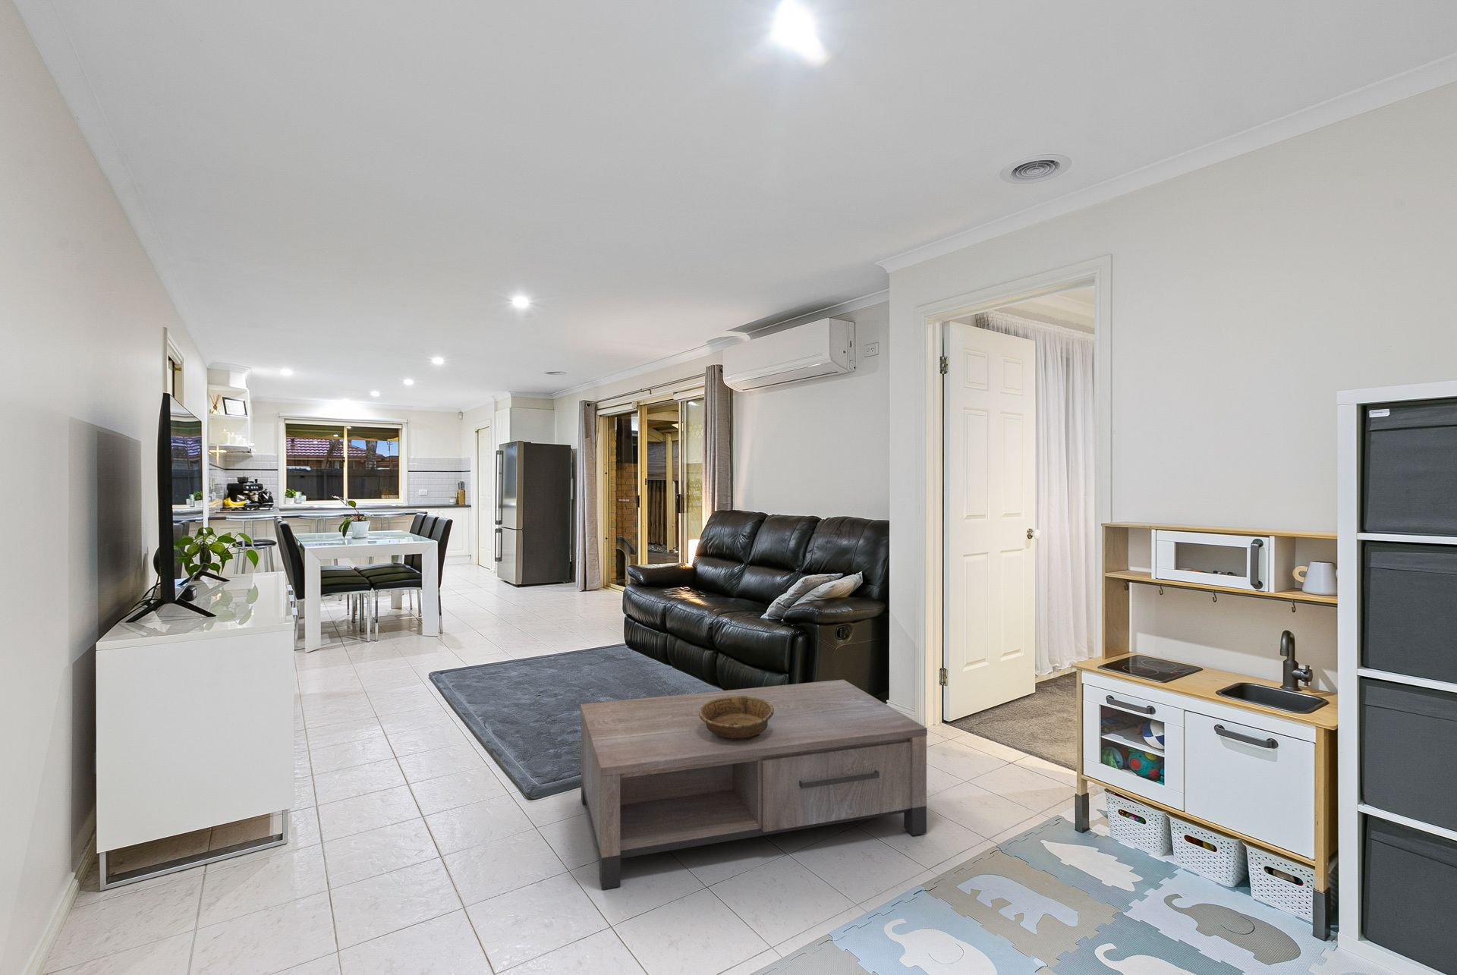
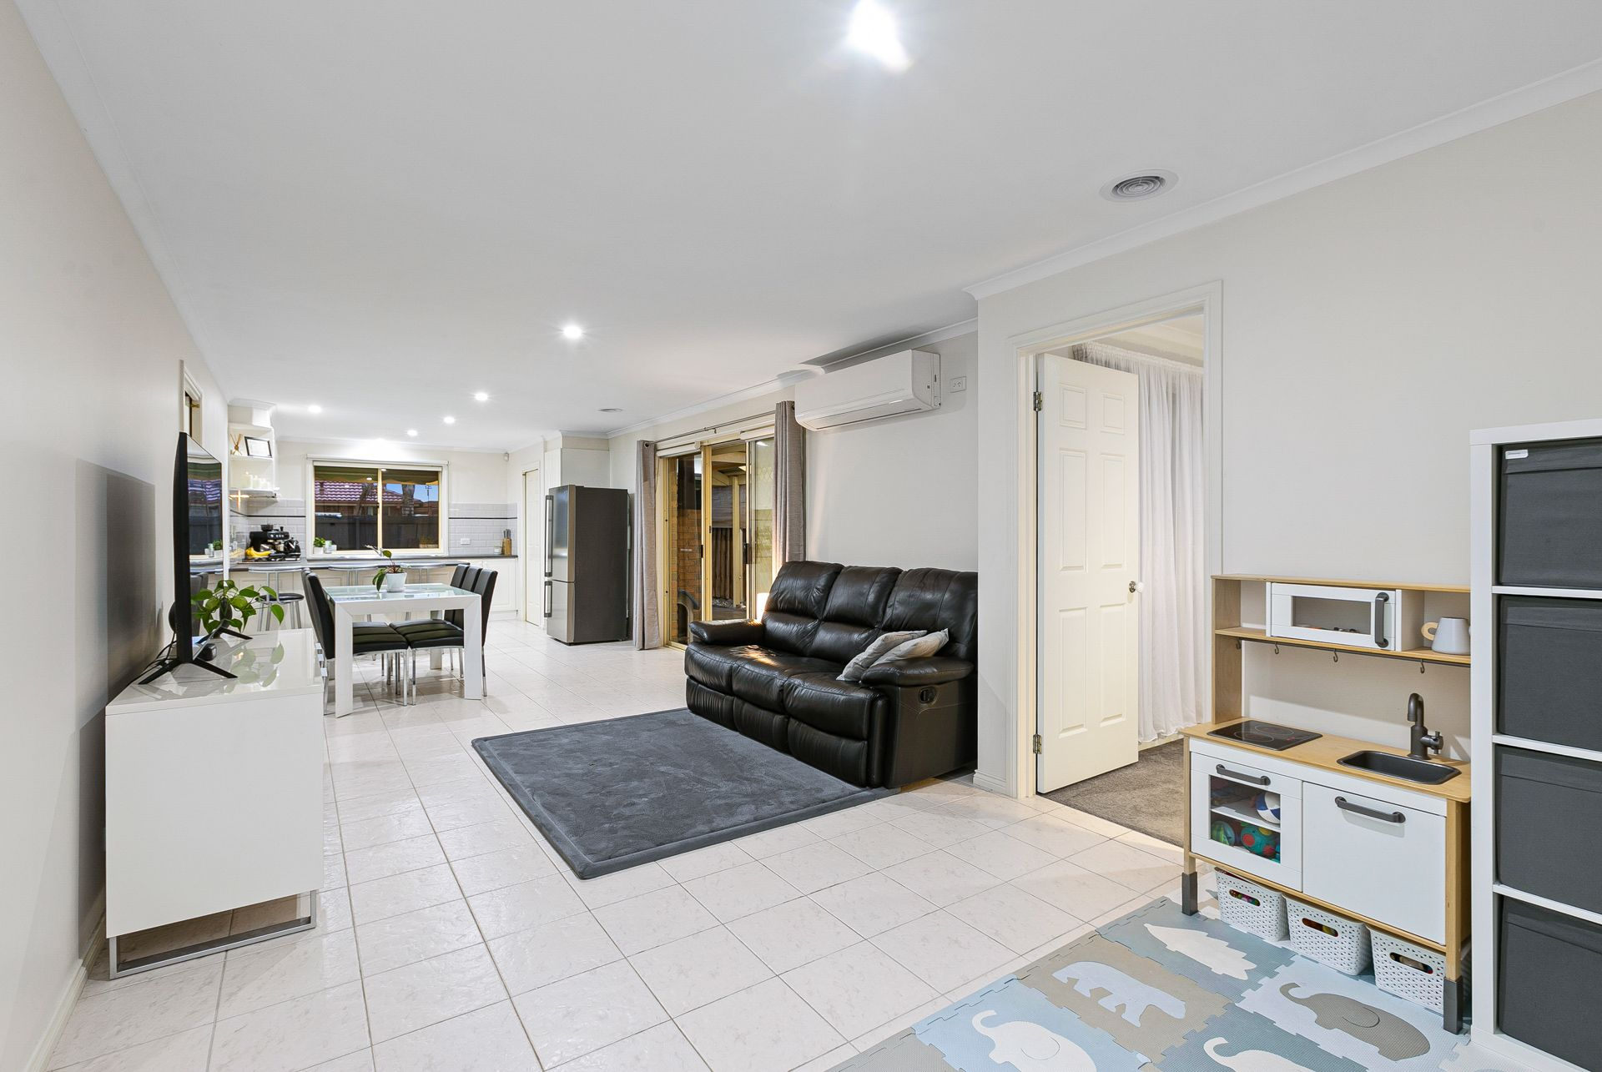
- coffee table (744, 765)
- decorative bowl (736, 718)
